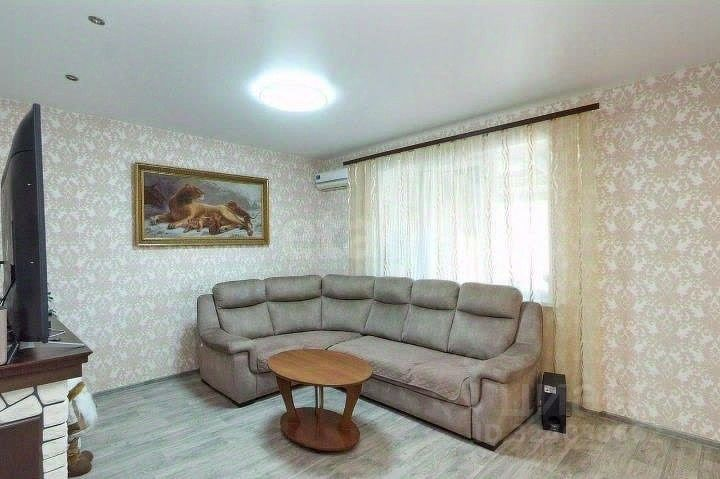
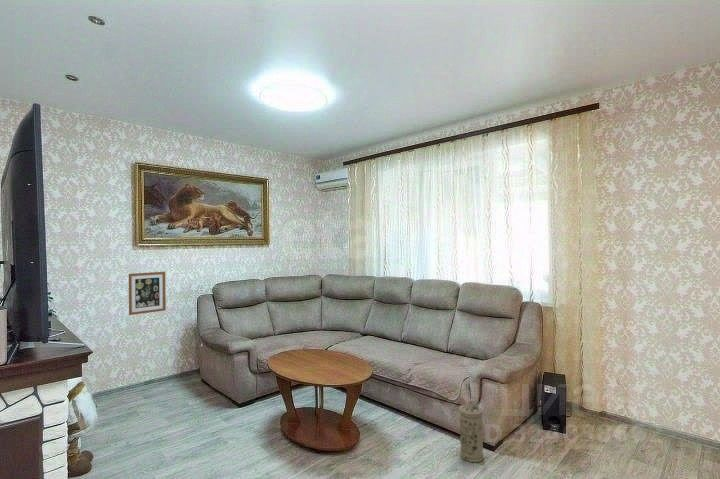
+ wall art (147, 292)
+ water filter (471, 427)
